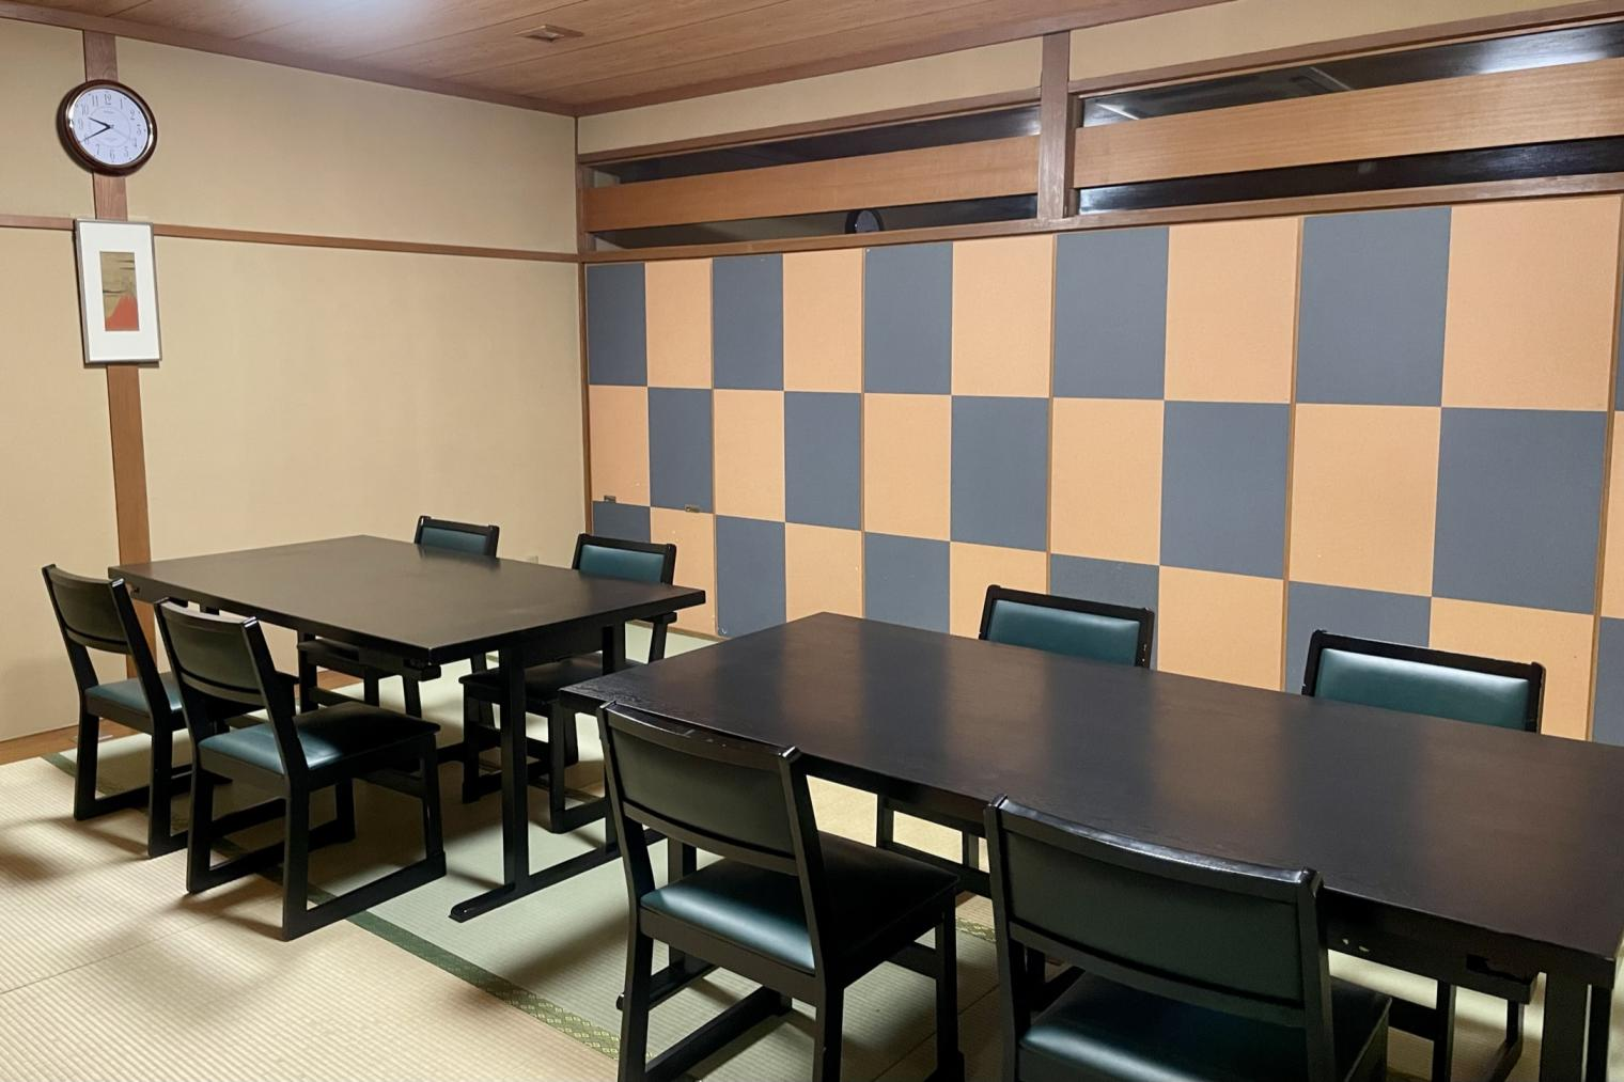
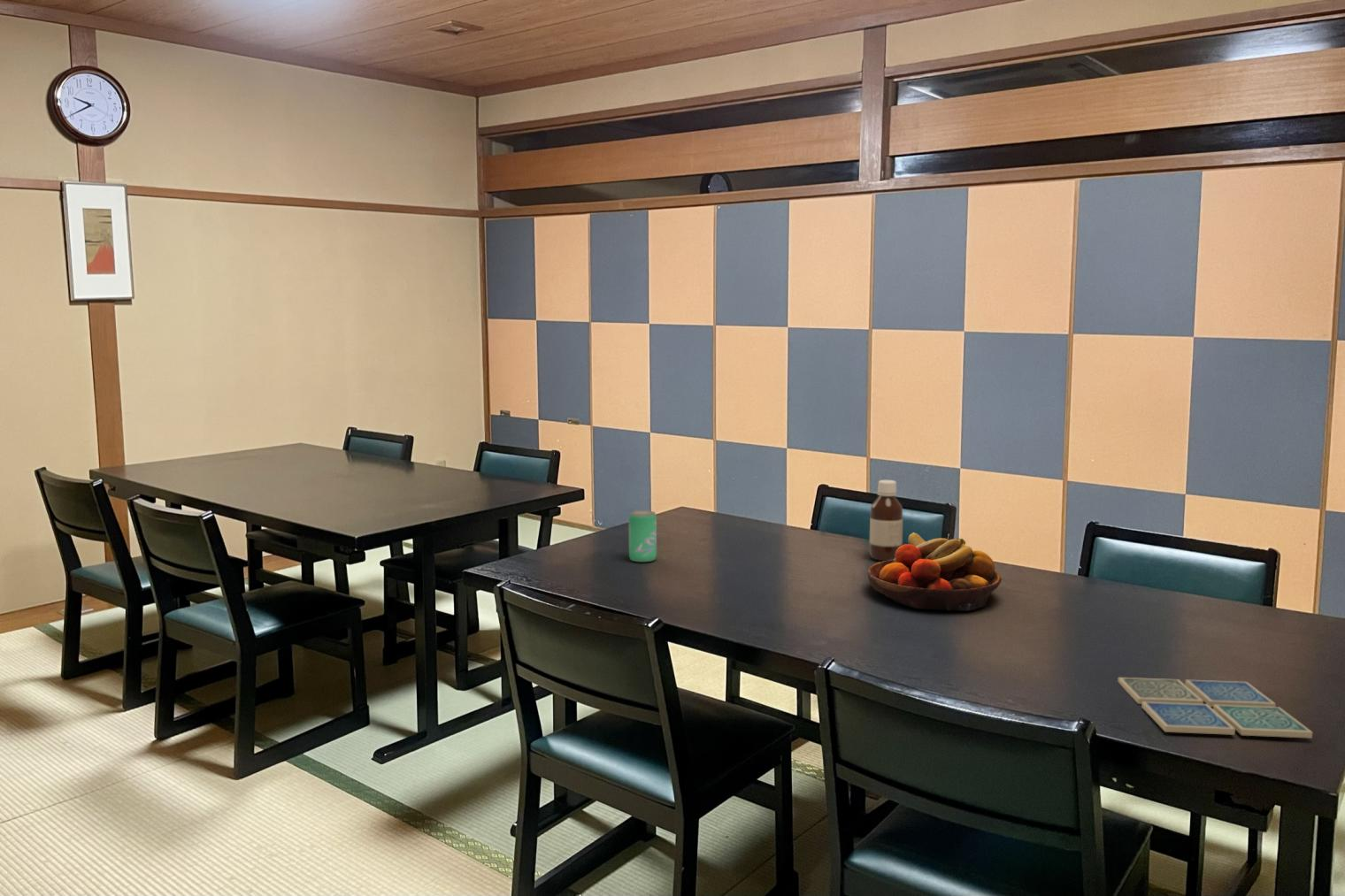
+ beverage can (642, 536)
+ fruit bowl (932, 567)
+ drink coaster (1208, 705)
+ bottle (886, 519)
